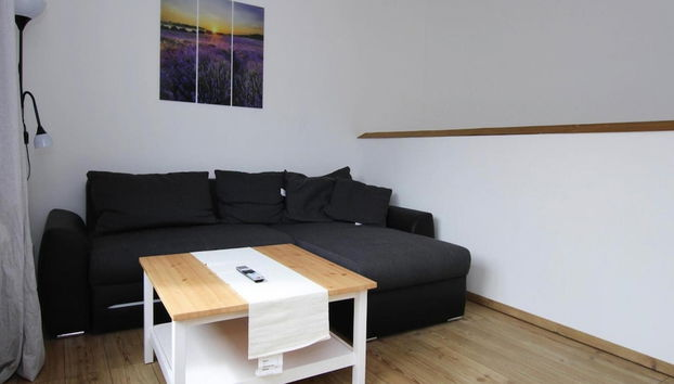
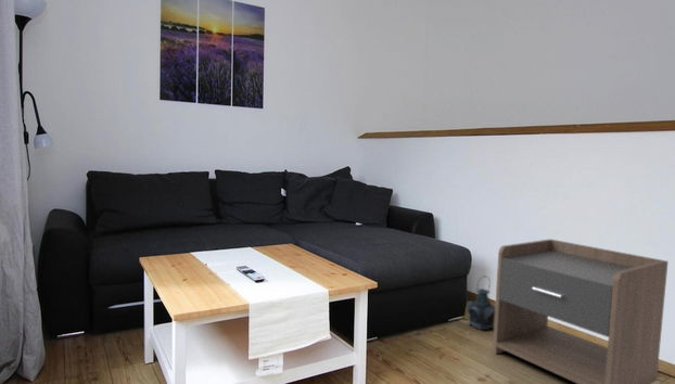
+ nightstand (572, 310)
+ lantern (482, 300)
